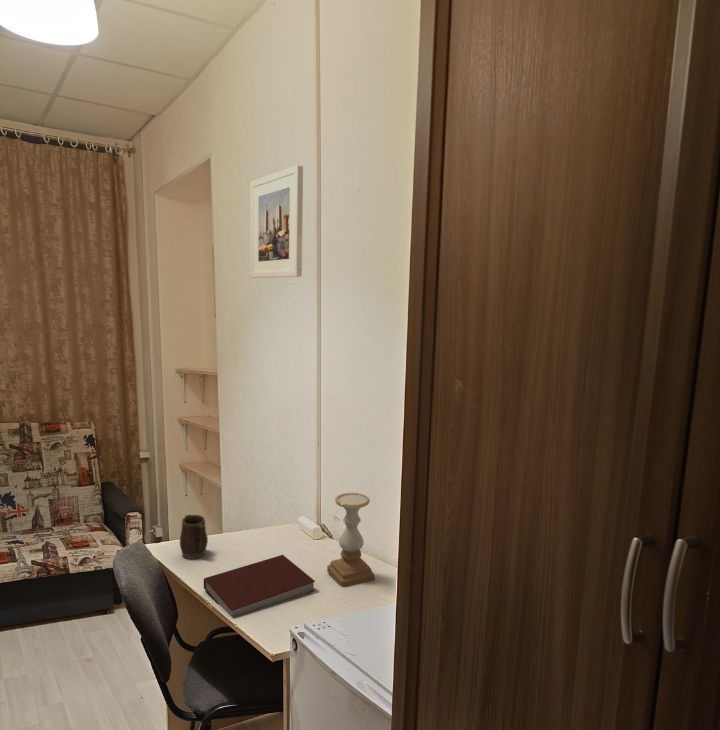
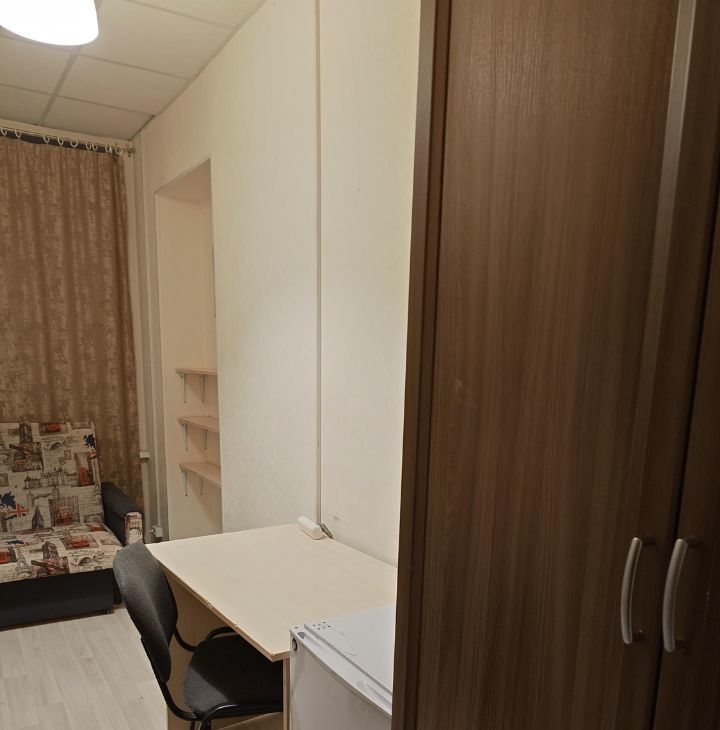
- notebook (259, 584)
- candle holder (351, 537)
- mug (195, 537)
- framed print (274, 226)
